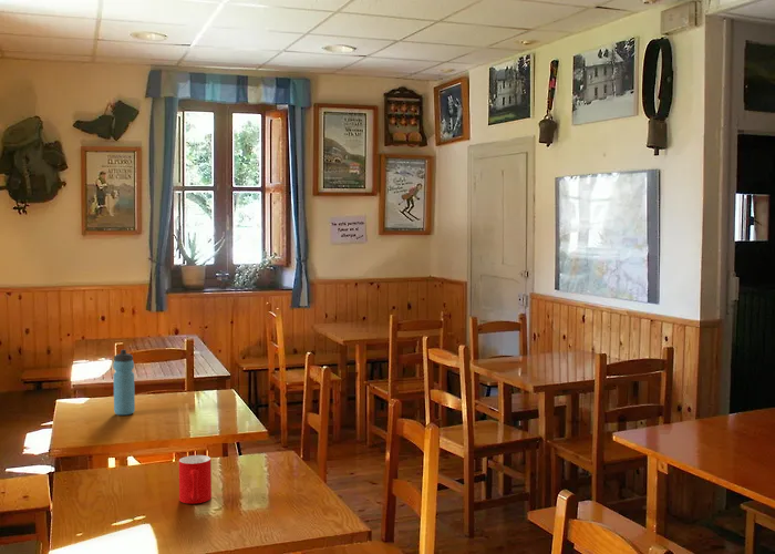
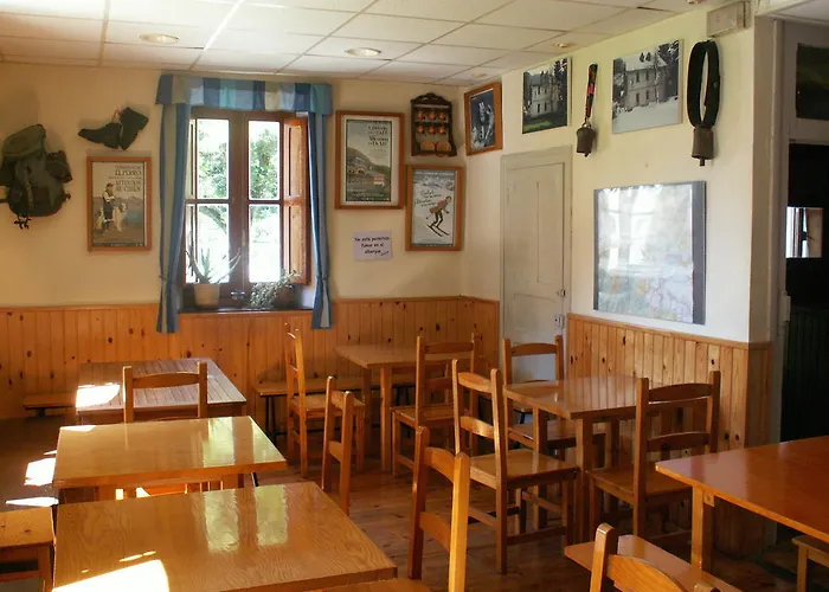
- water bottle (123, 381)
- cup (195, 481)
